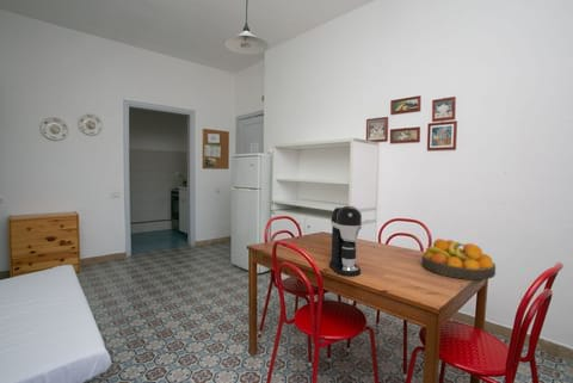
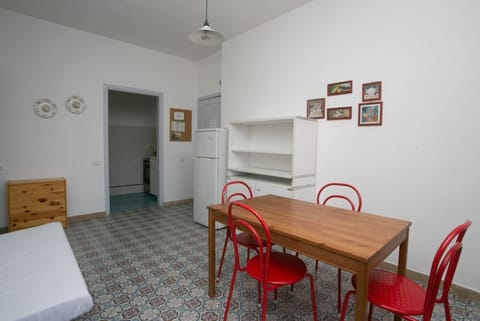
- fruit bowl (457, 254)
- coffee maker (345, 236)
